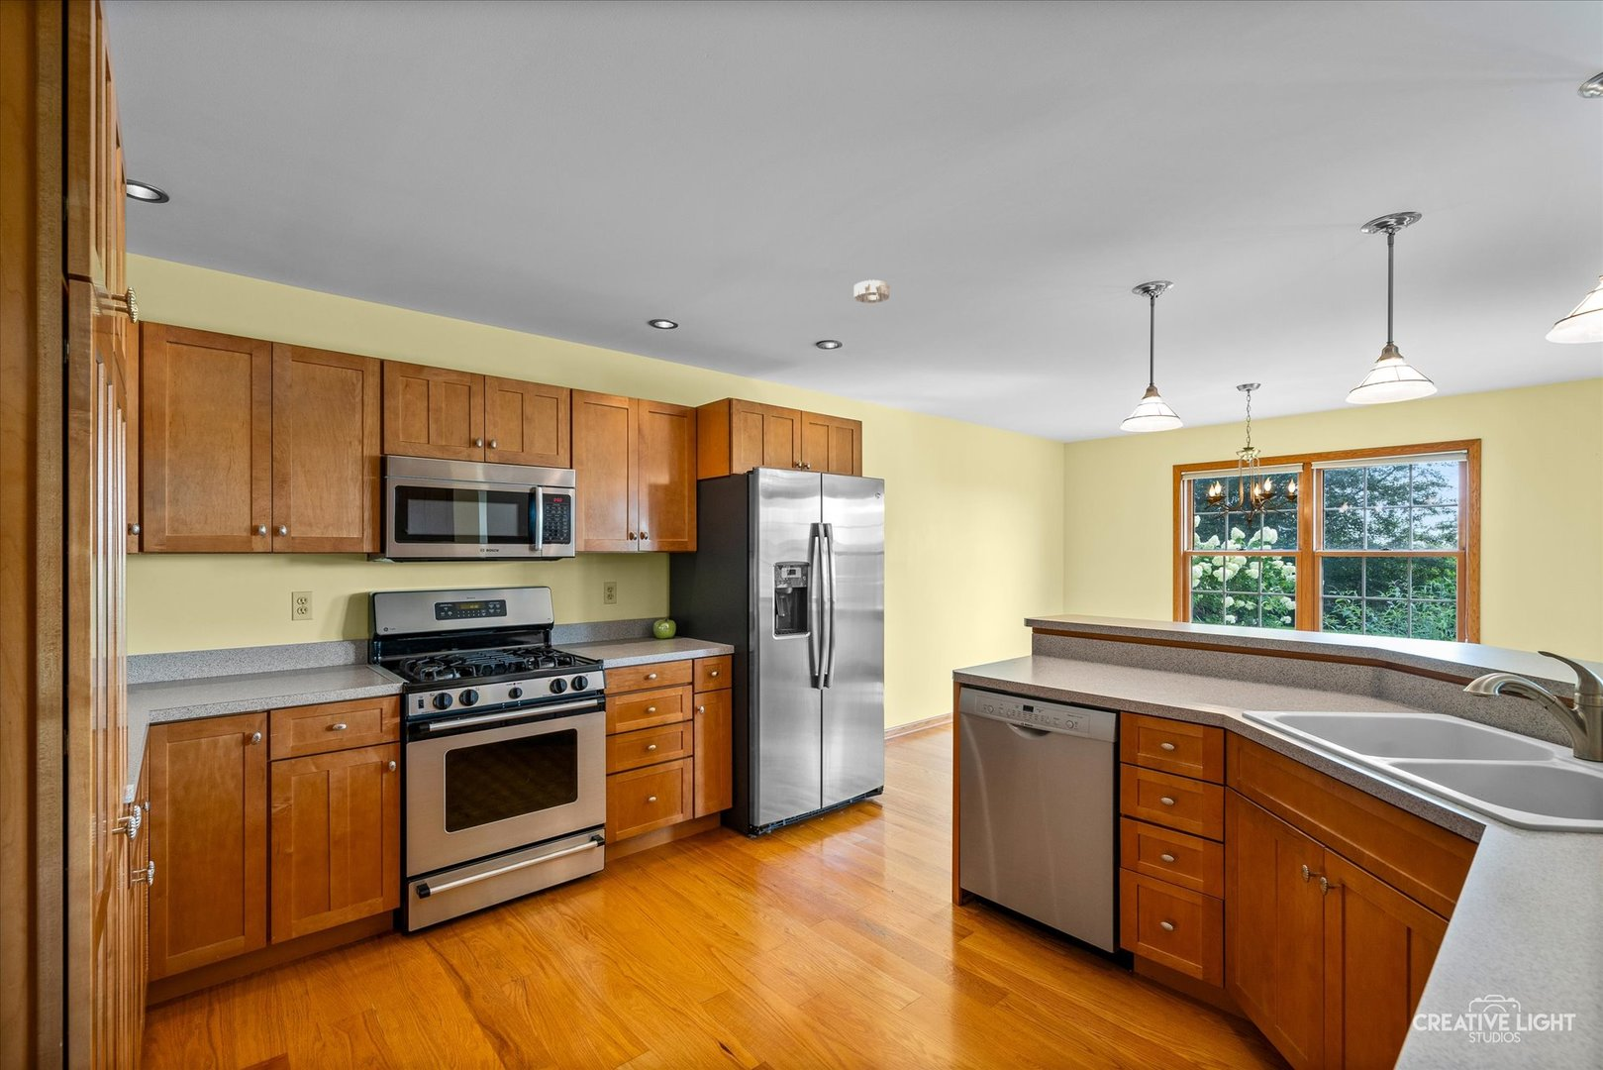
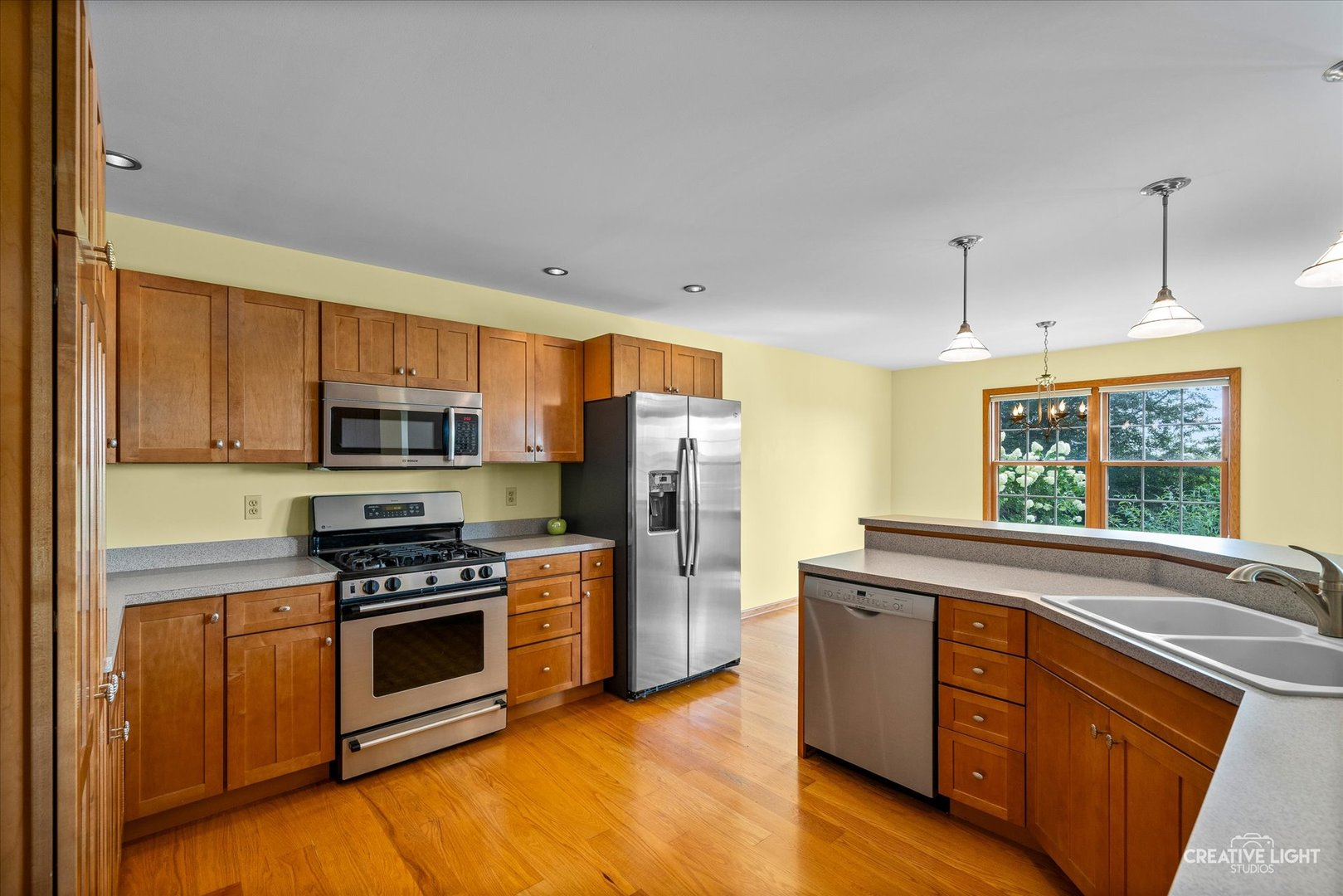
- smoke detector (871, 290)
